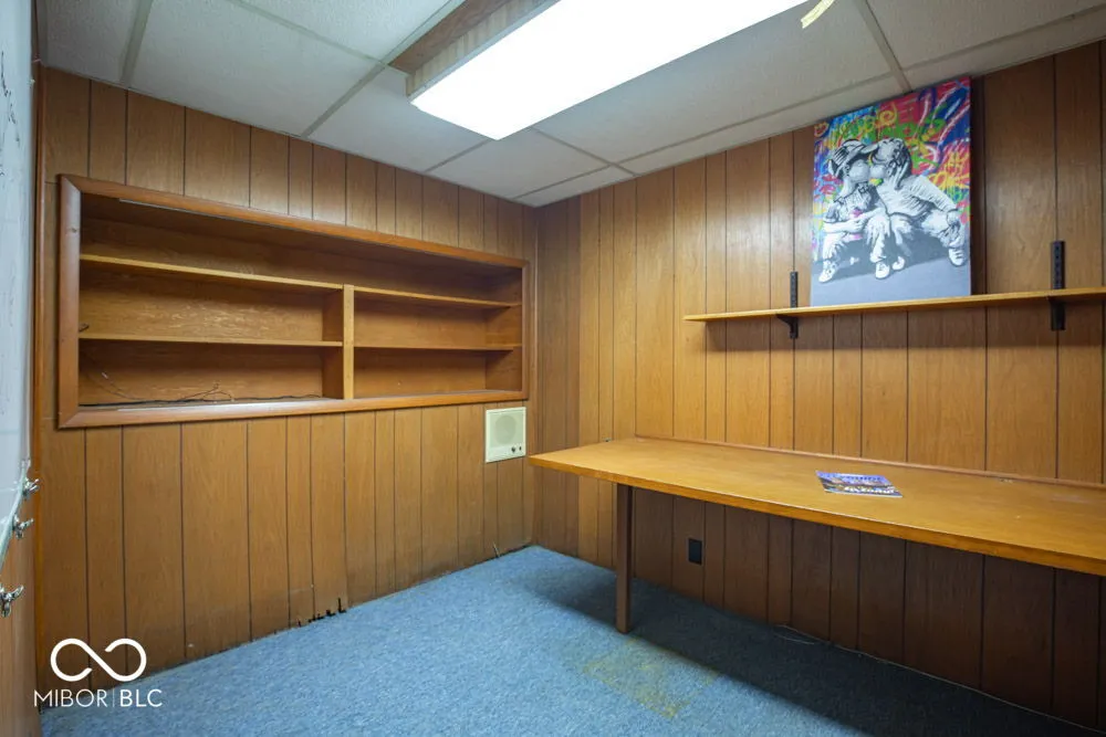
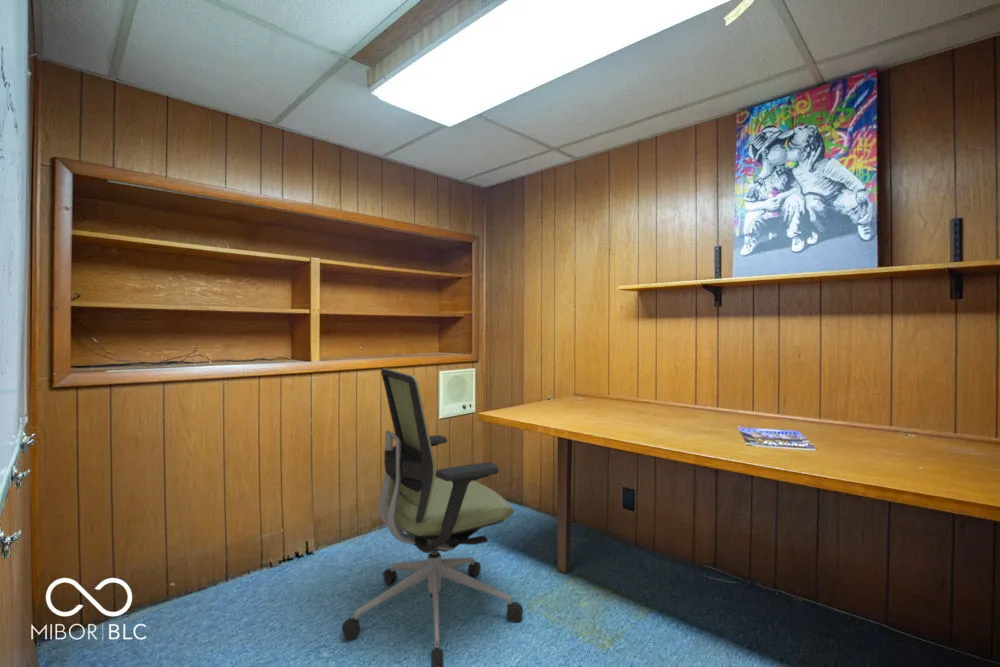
+ office chair (427, 491)
